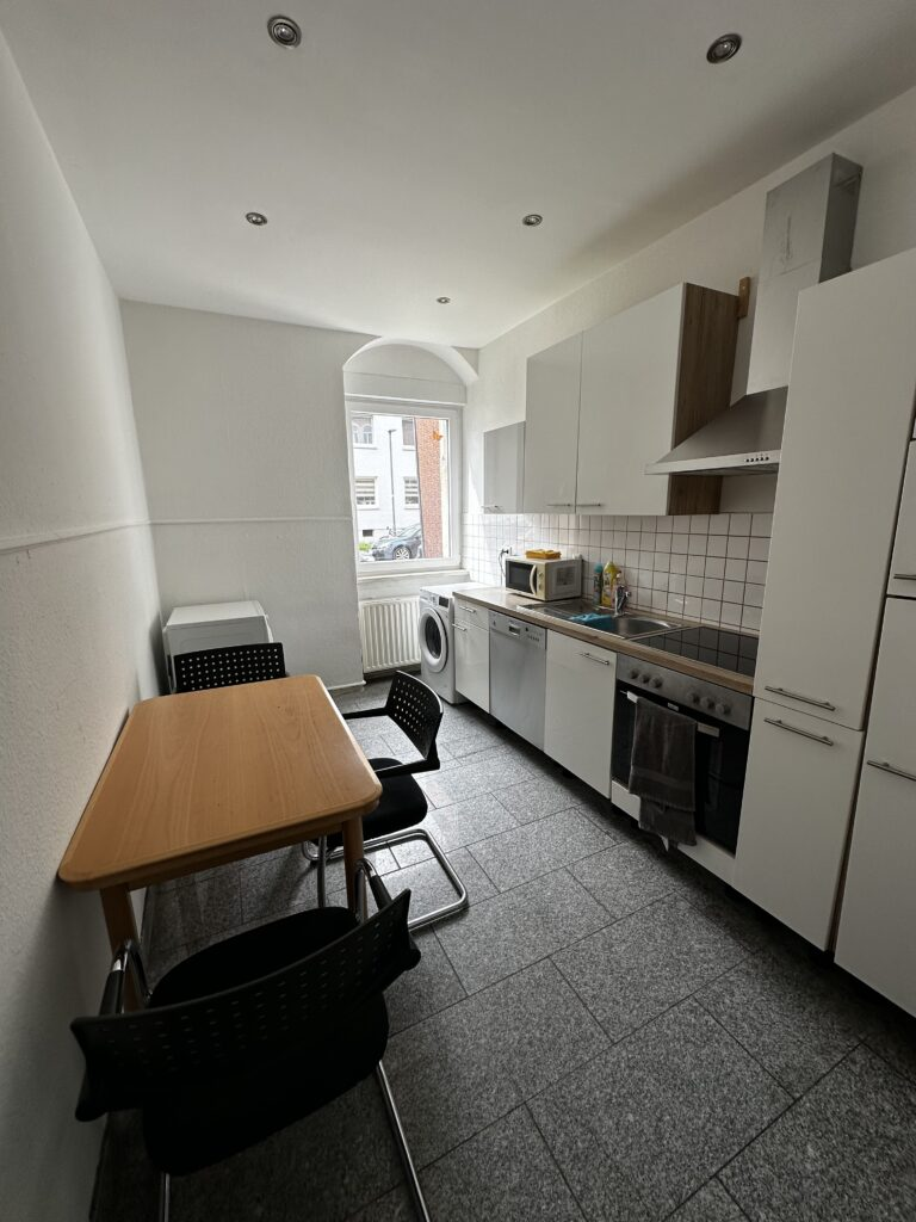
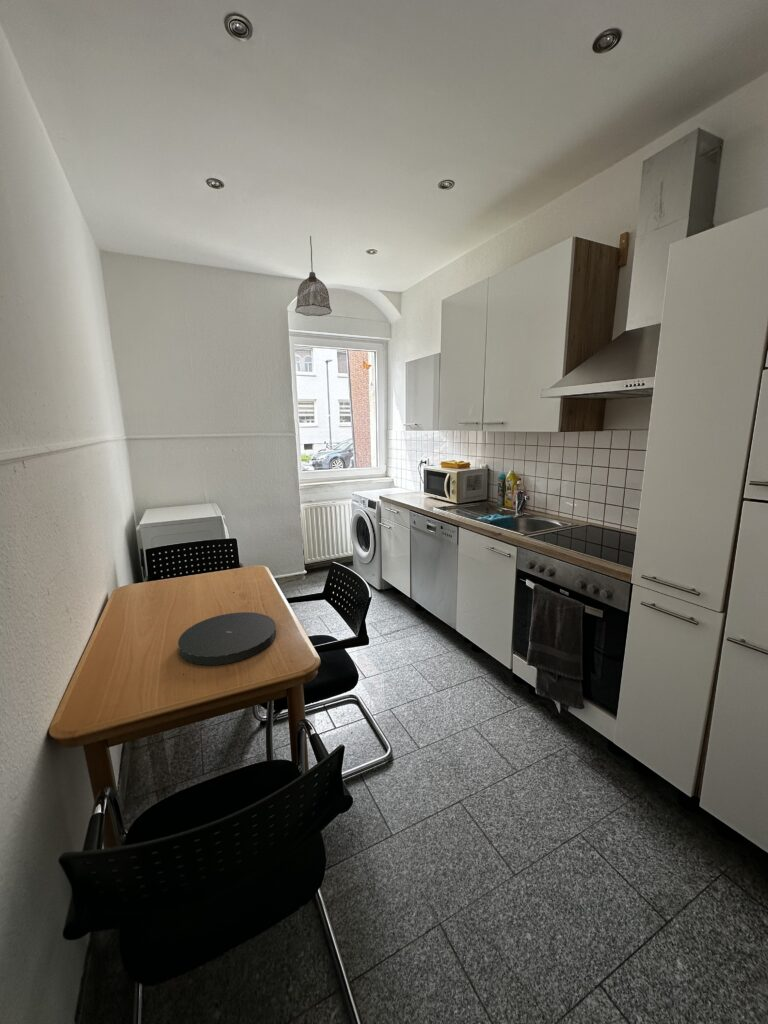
+ plate (229, 635)
+ pendant lamp (312, 274)
